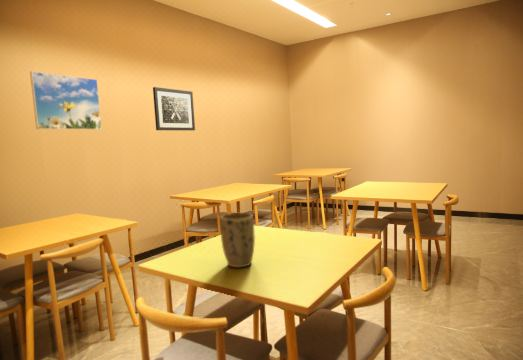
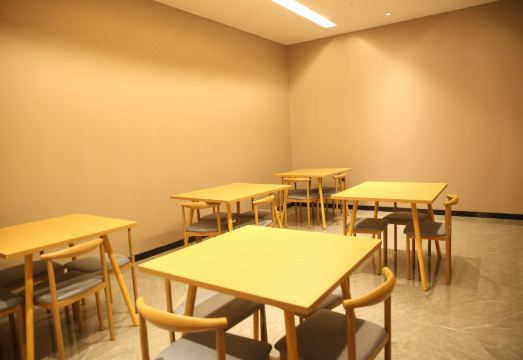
- wall art (175, 110)
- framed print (68, 102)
- plant pot (238, 239)
